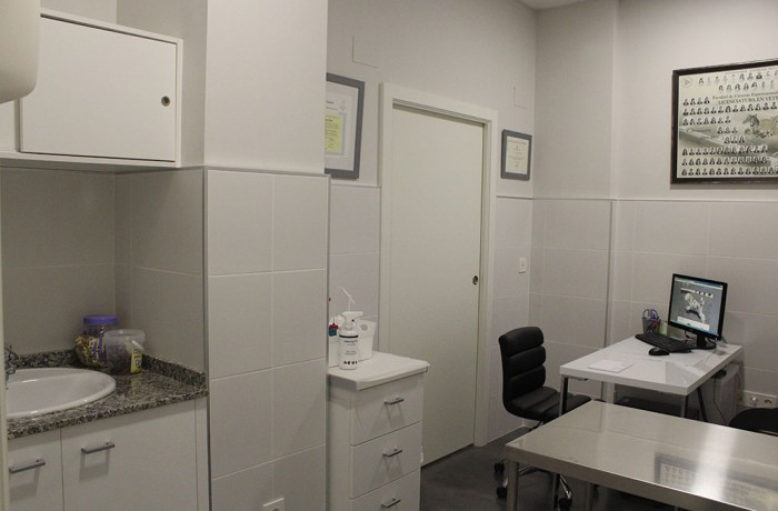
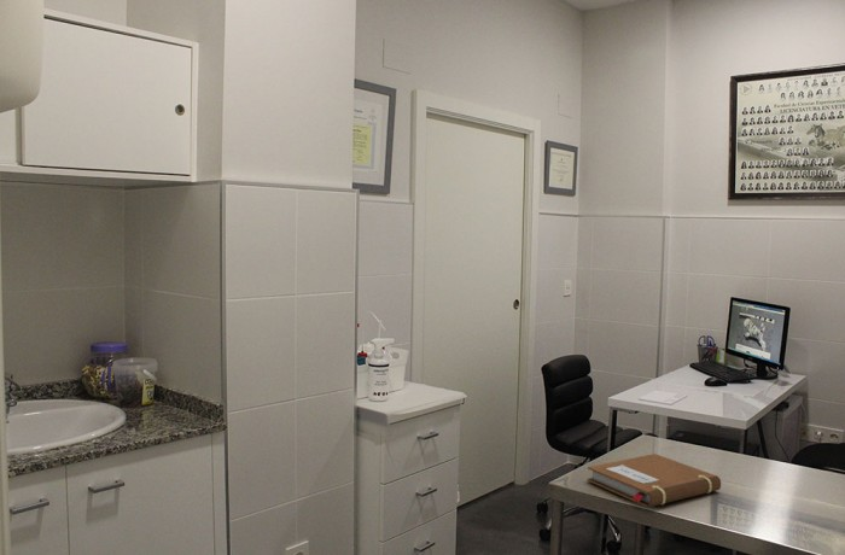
+ notebook (651, 479)
